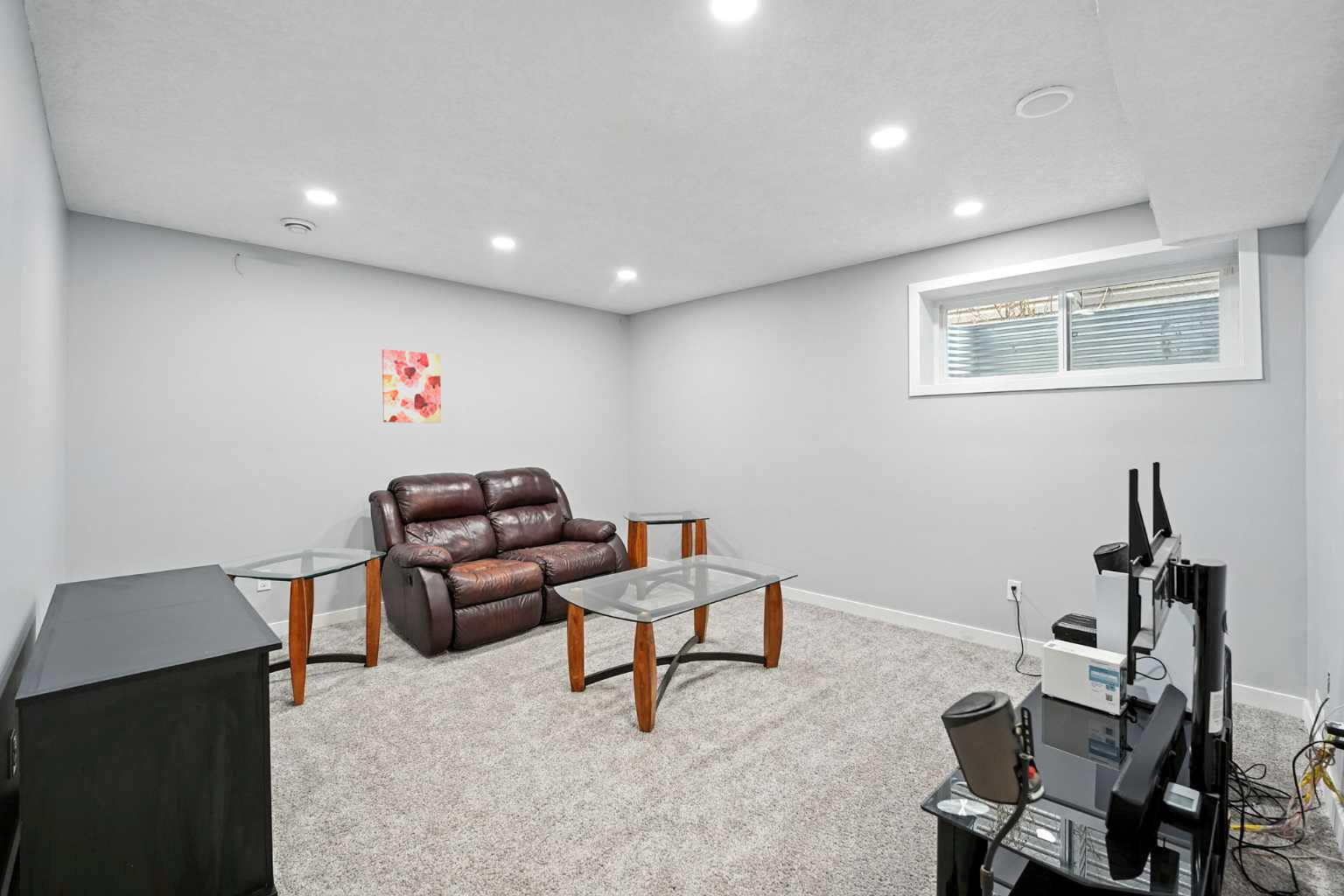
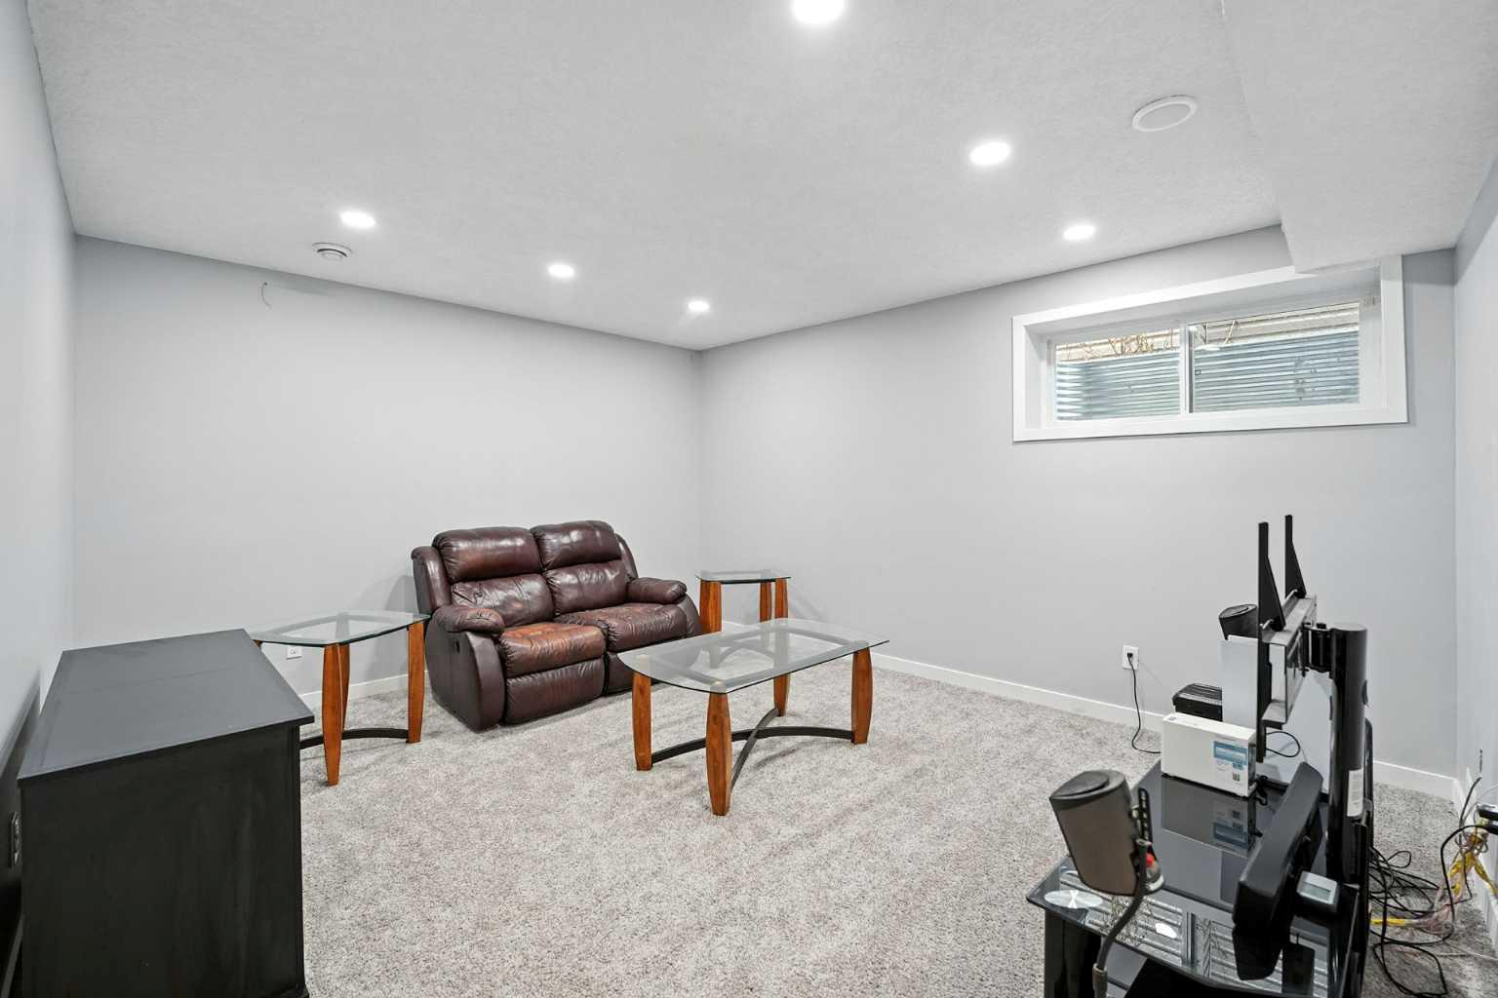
- wall art (412, 387)
